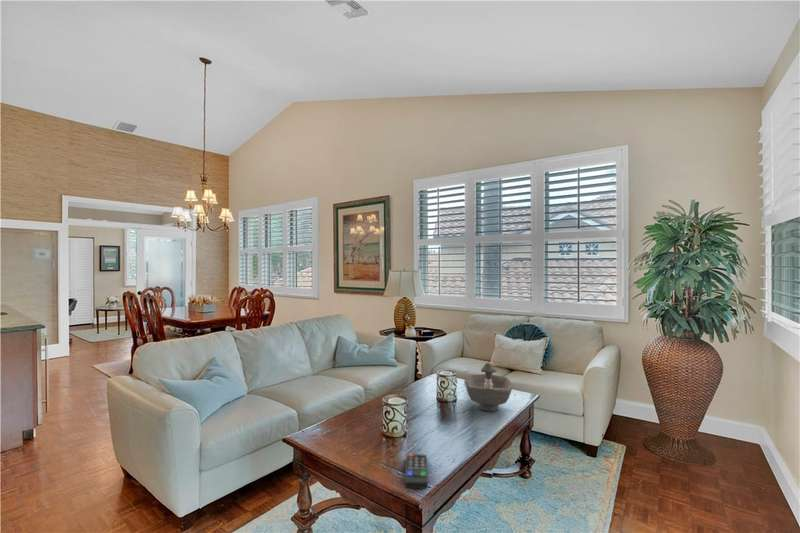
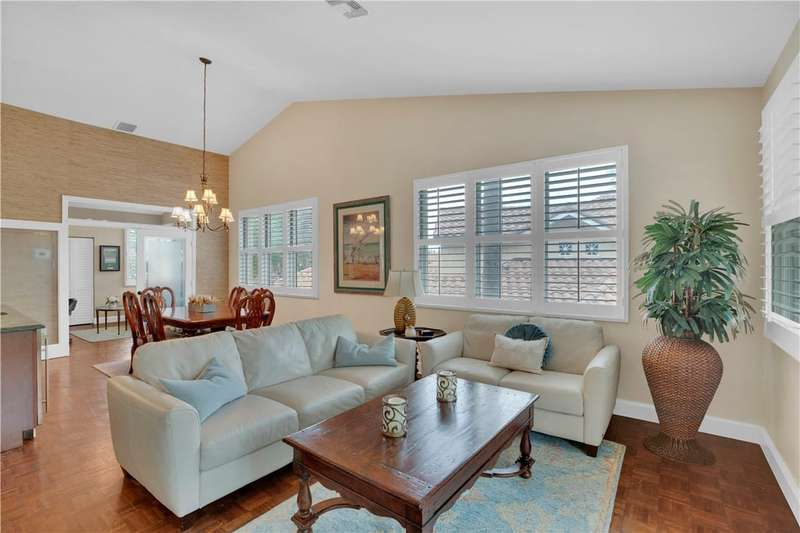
- remote control (416, 469)
- decorative bowl (488, 384)
